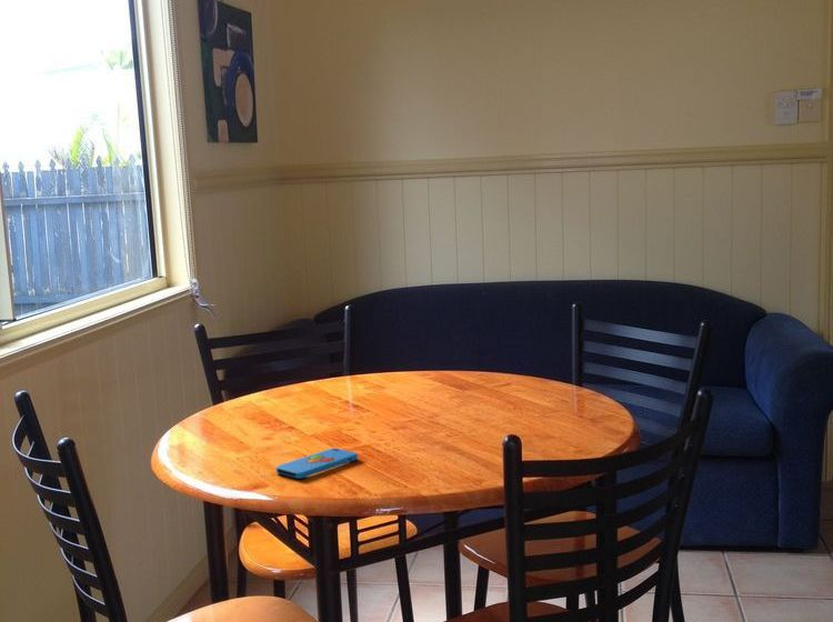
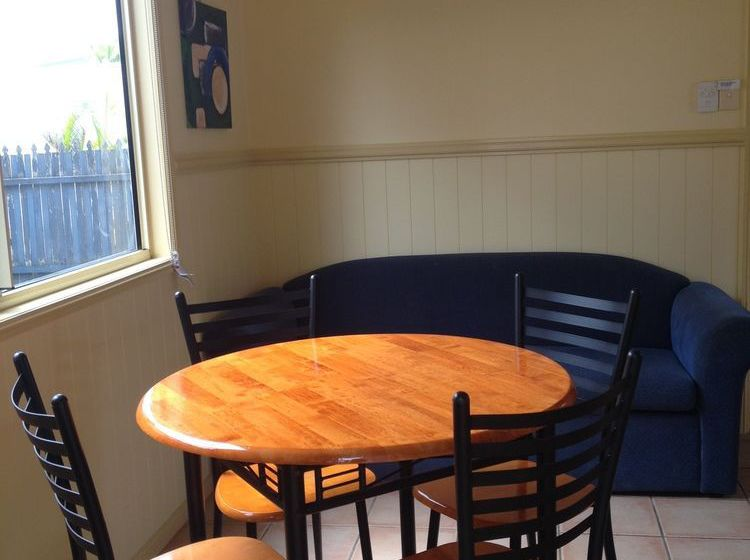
- smartphone (318, 462)
